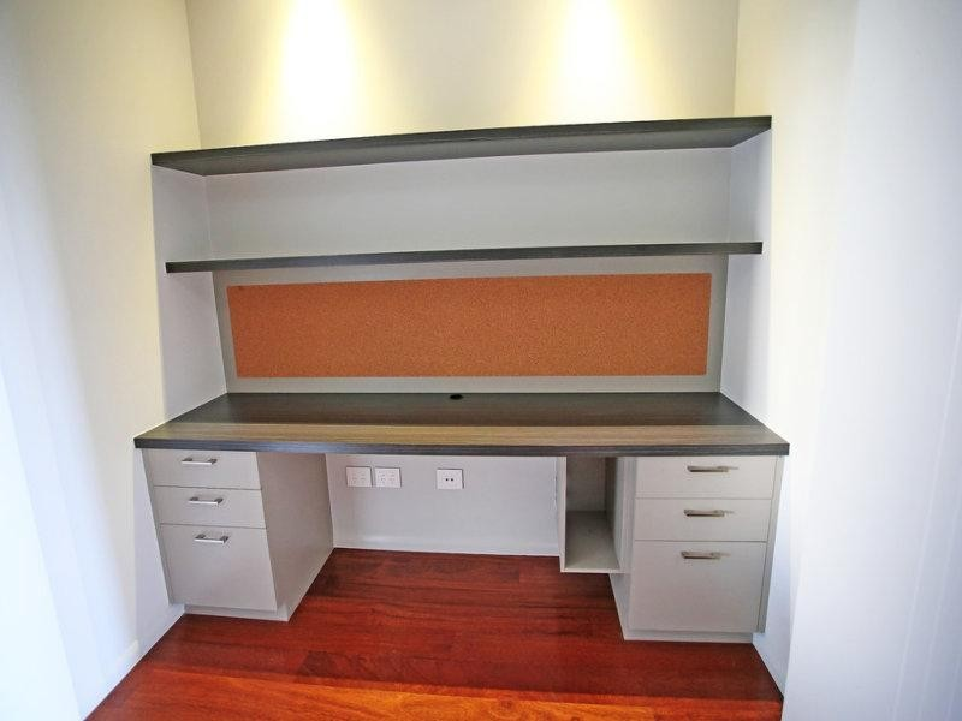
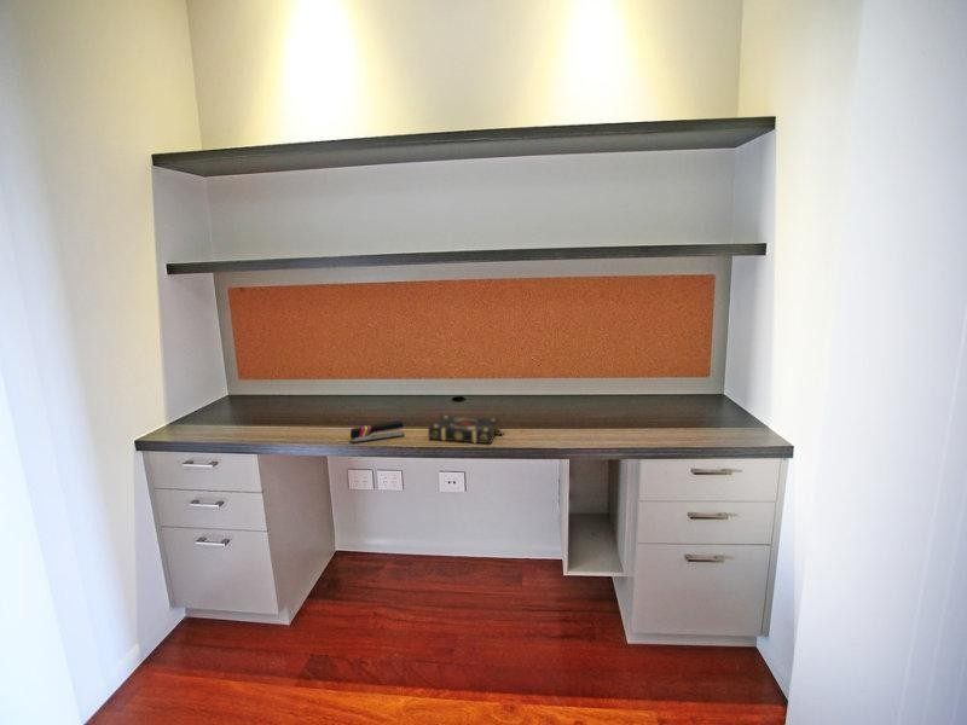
+ book (468, 428)
+ stapler (377, 431)
